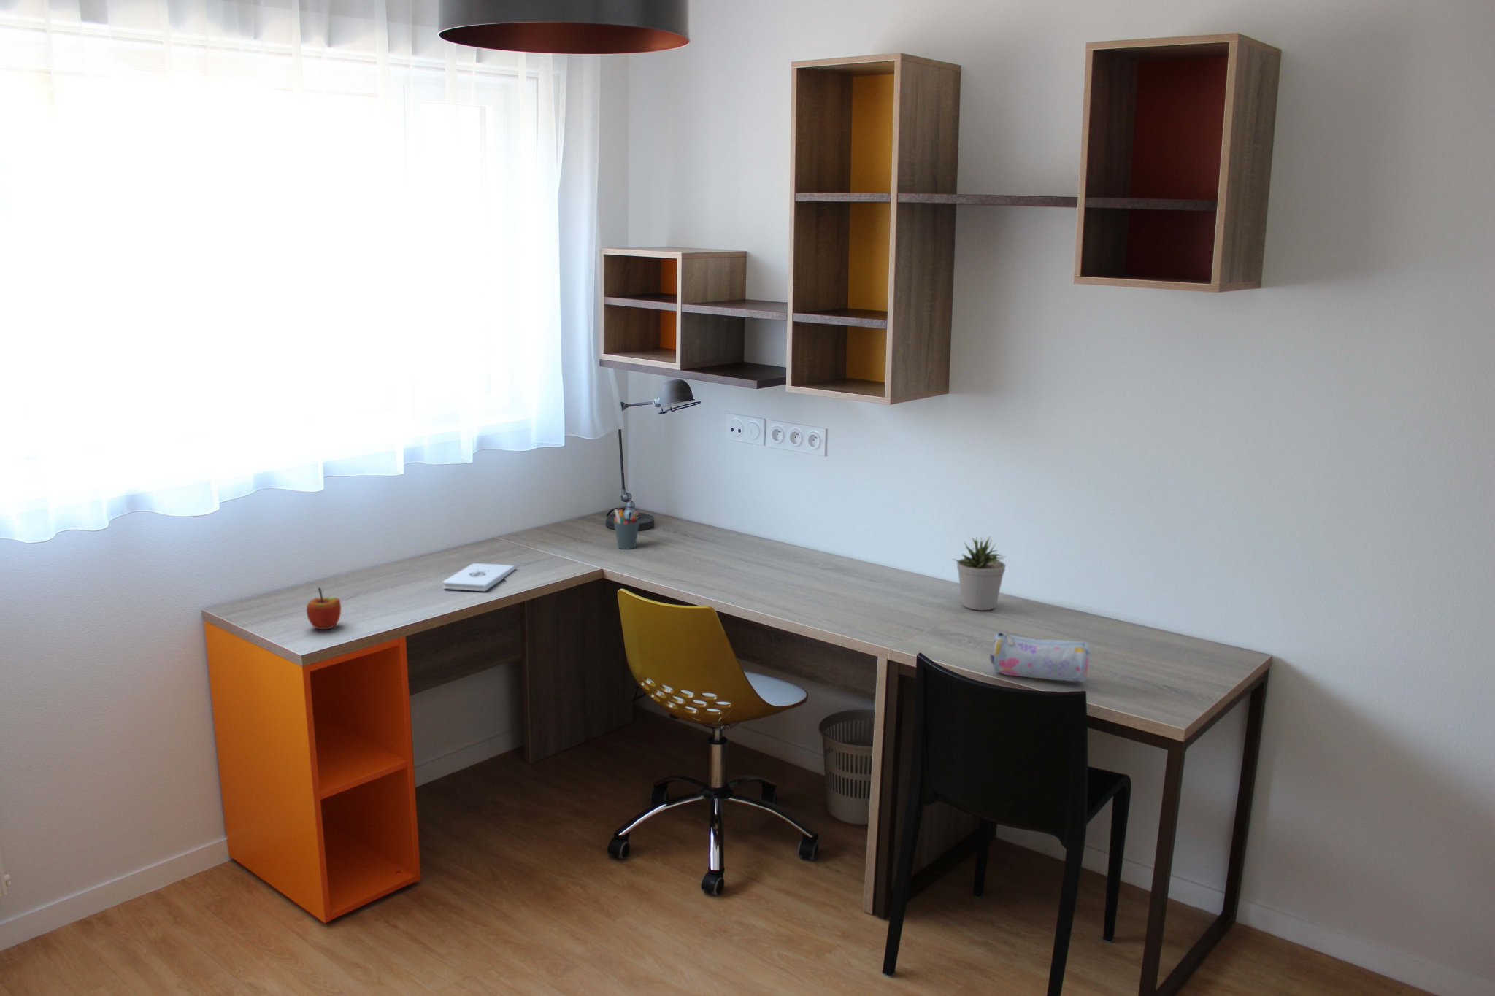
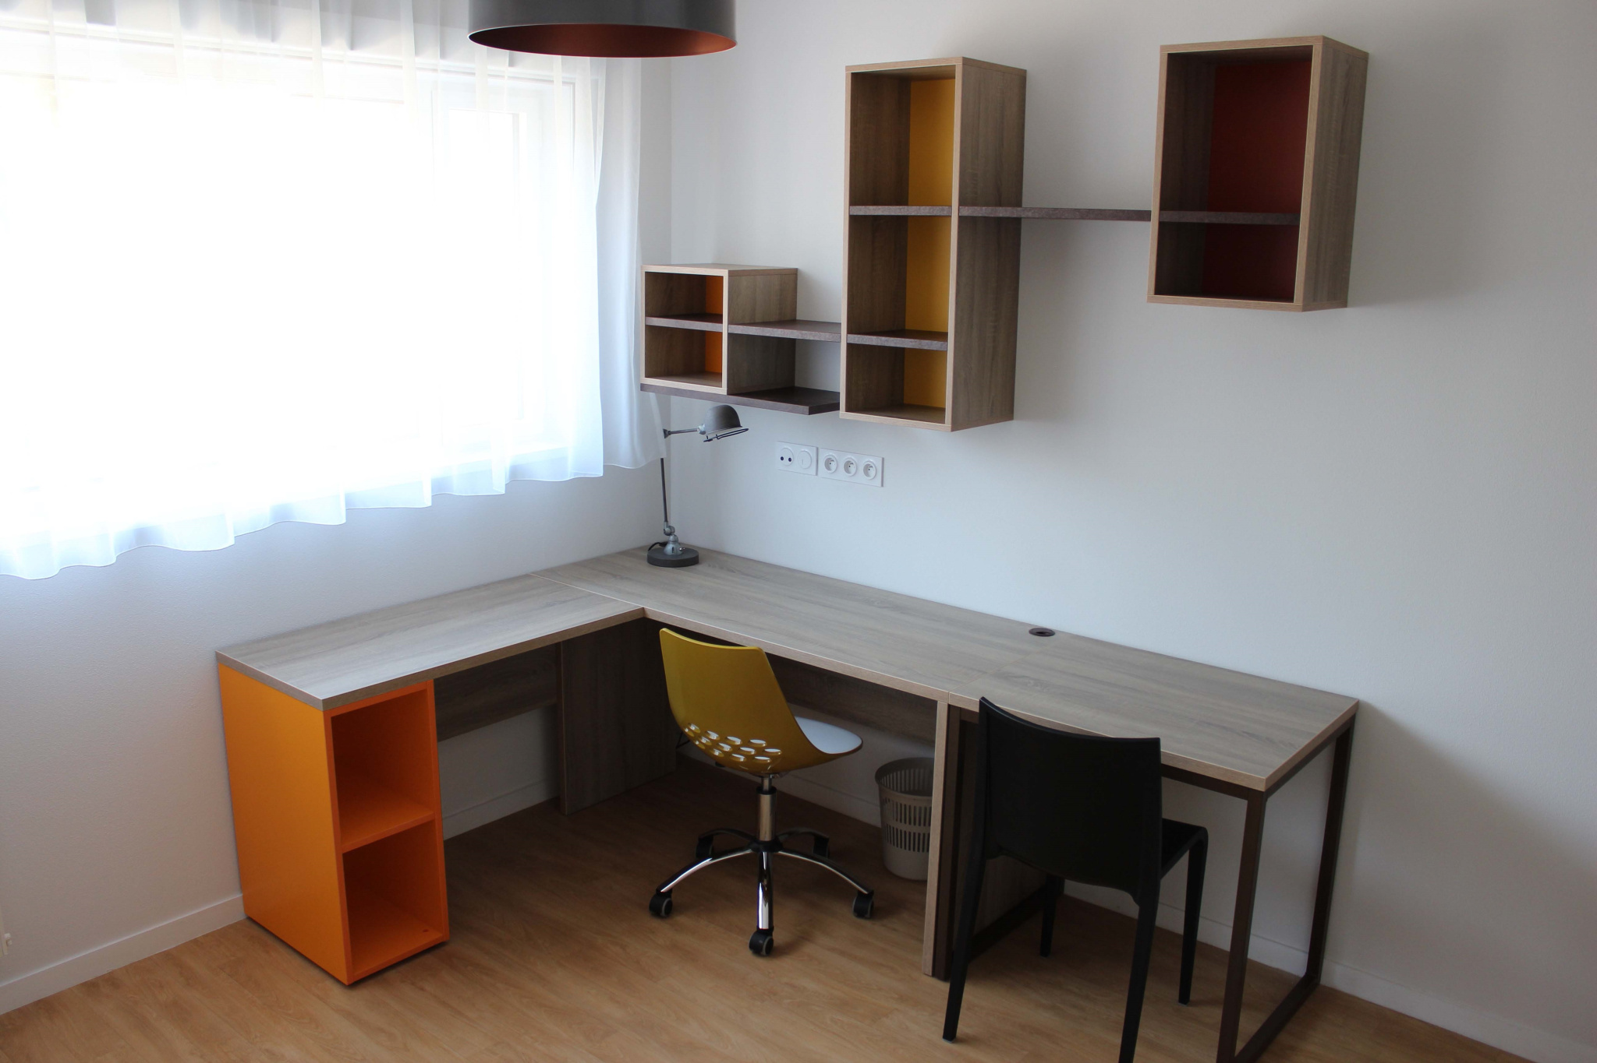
- notepad (479, 577)
- pencil case (1040, 656)
- apple (322, 607)
- pen holder (626, 527)
- potted plant (979, 569)
